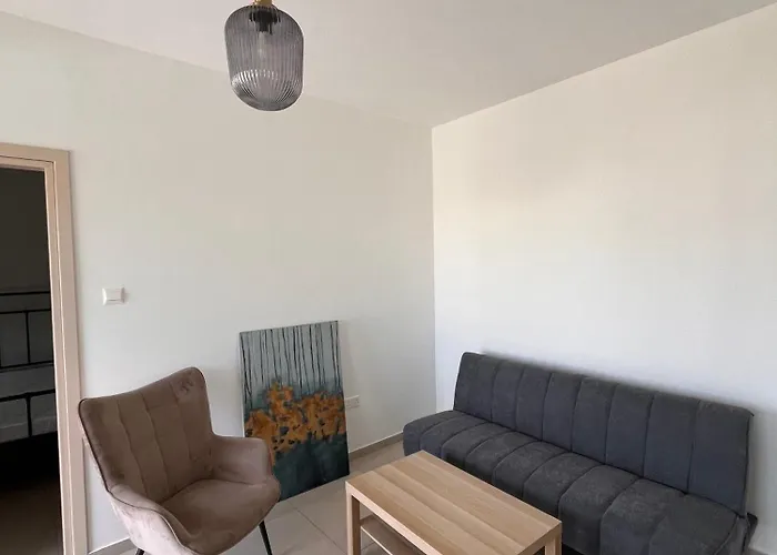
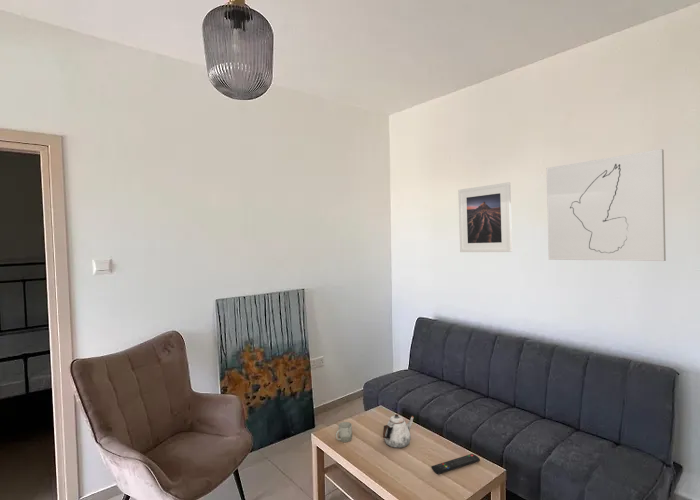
+ remote control (456, 464)
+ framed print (483, 219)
+ wall art (600, 210)
+ teapot (399, 427)
+ cup (343, 432)
